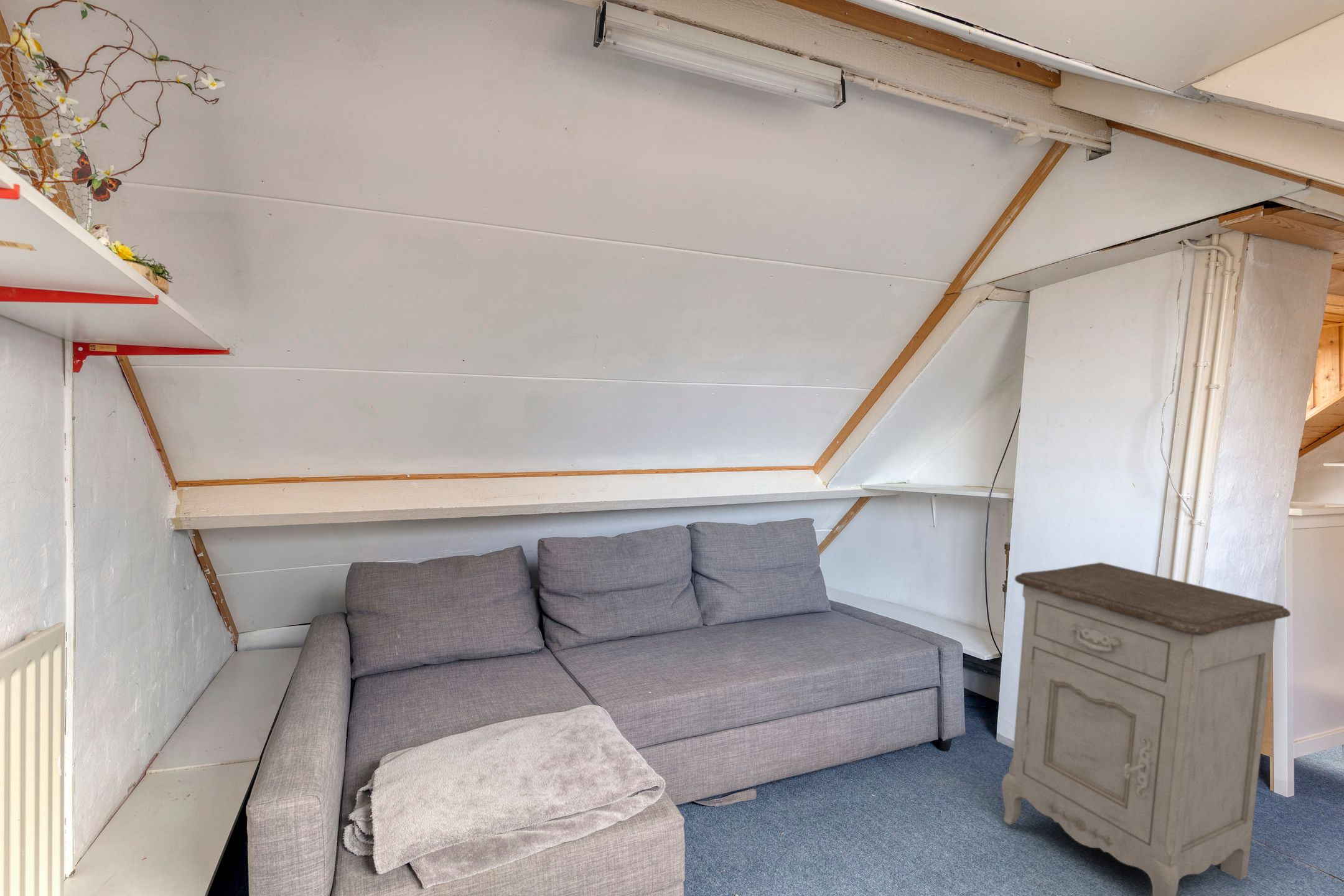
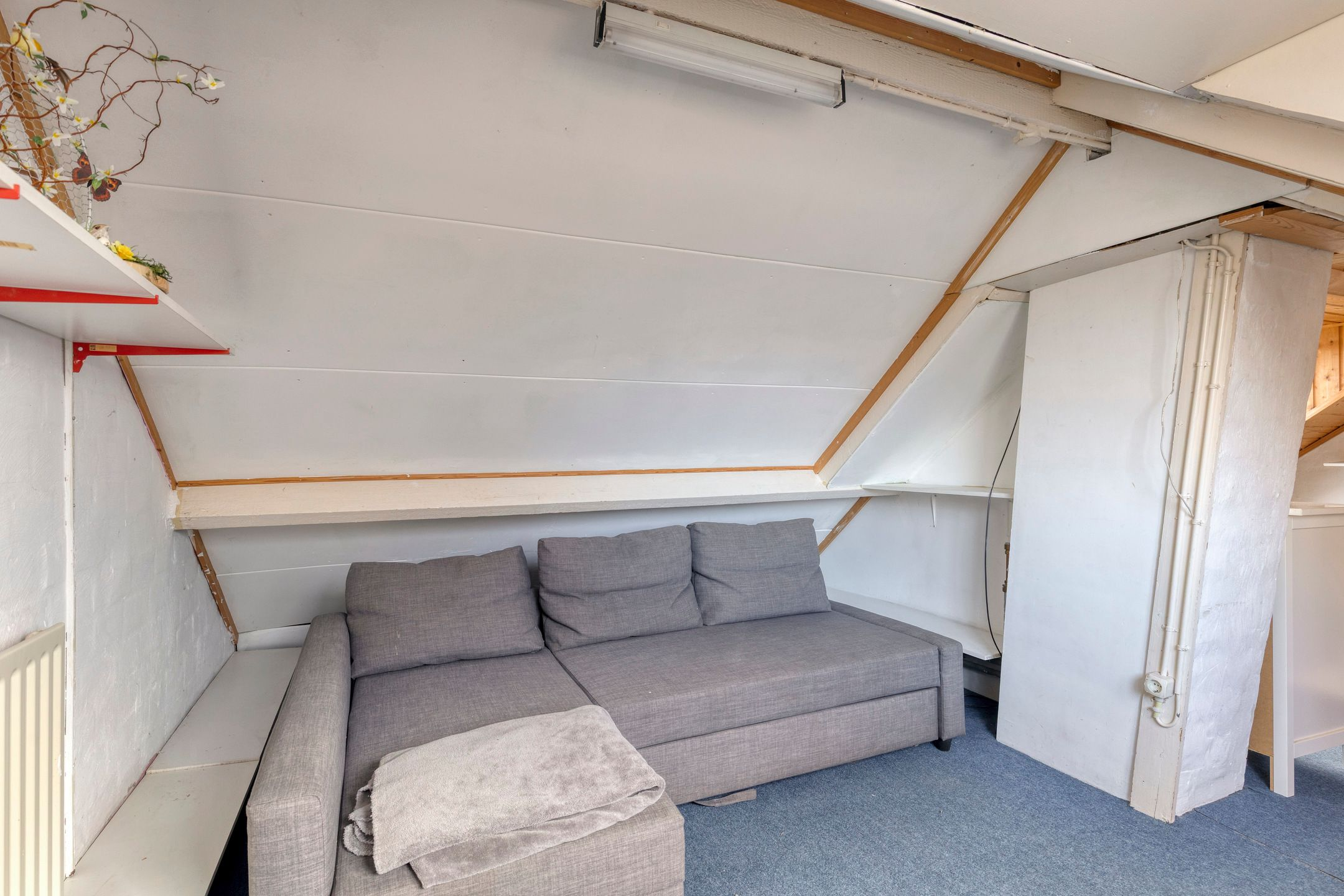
- nightstand (1122, 723)
